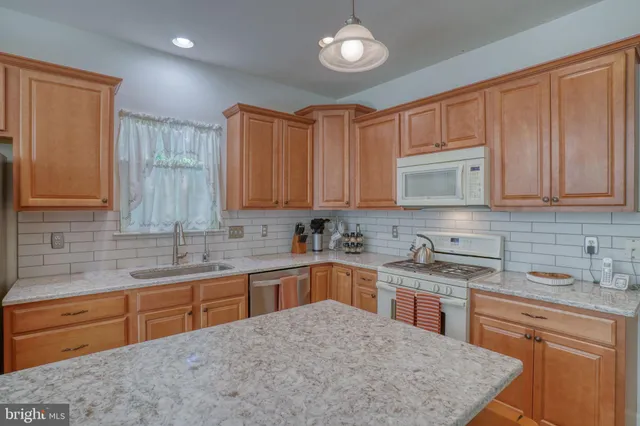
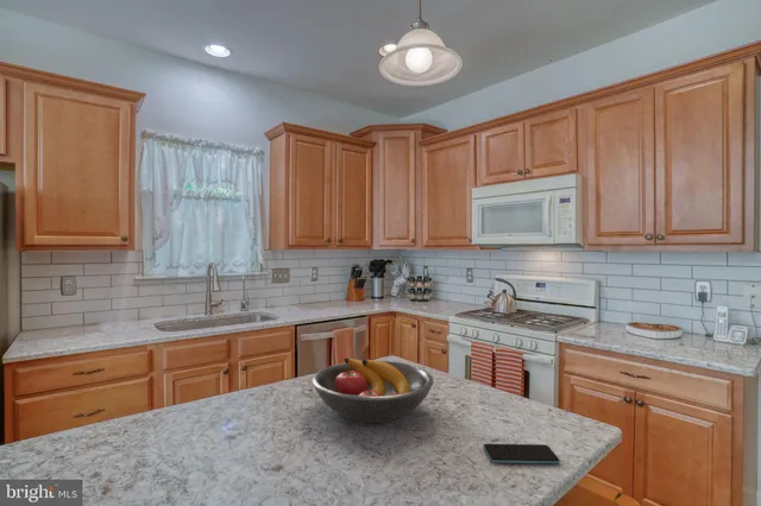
+ fruit bowl (372, 388)
+ smartphone (520, 453)
